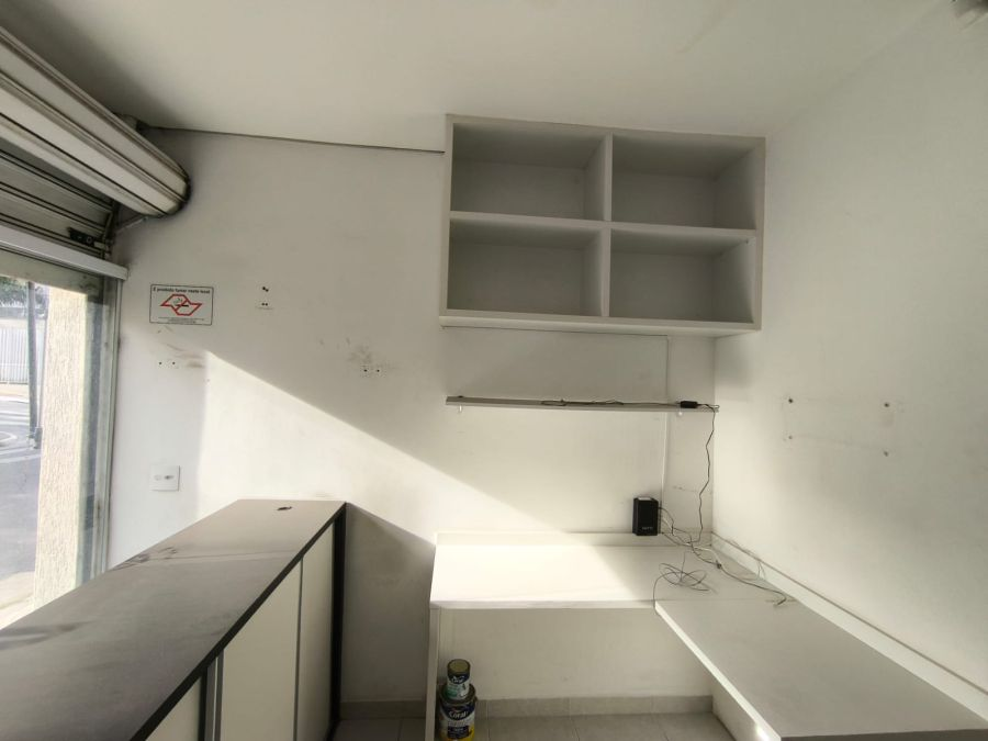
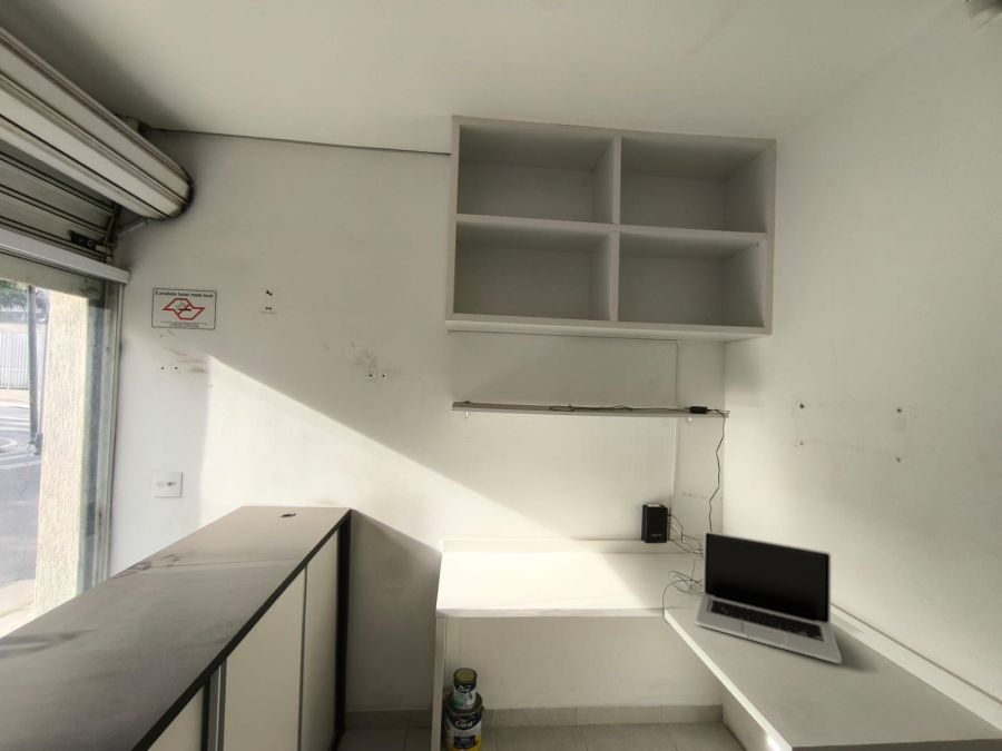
+ laptop (763, 589)
